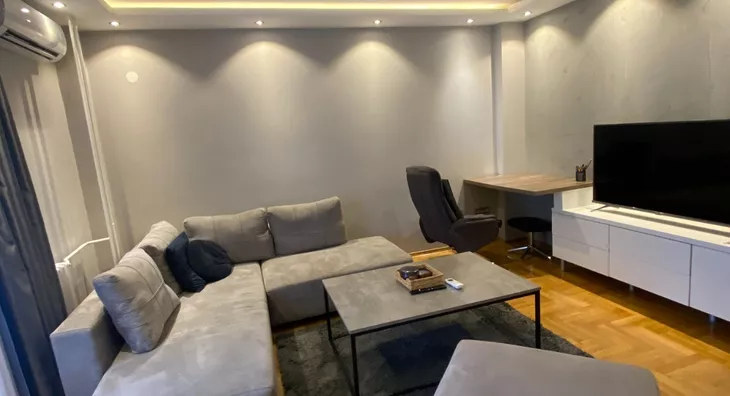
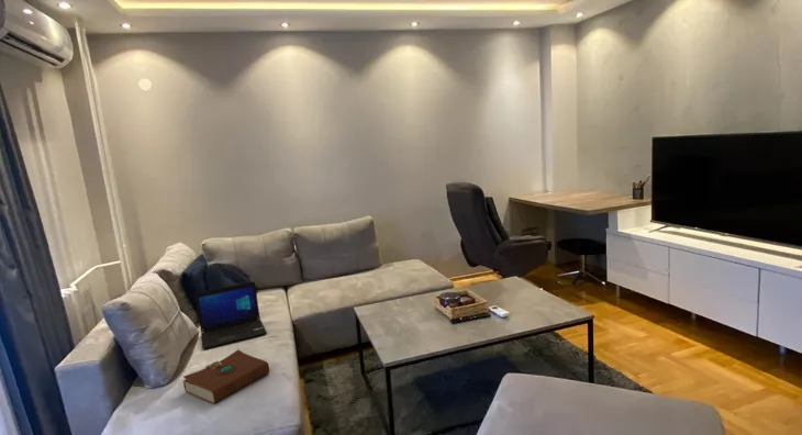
+ book (226, 373)
+ laptop (230, 313)
